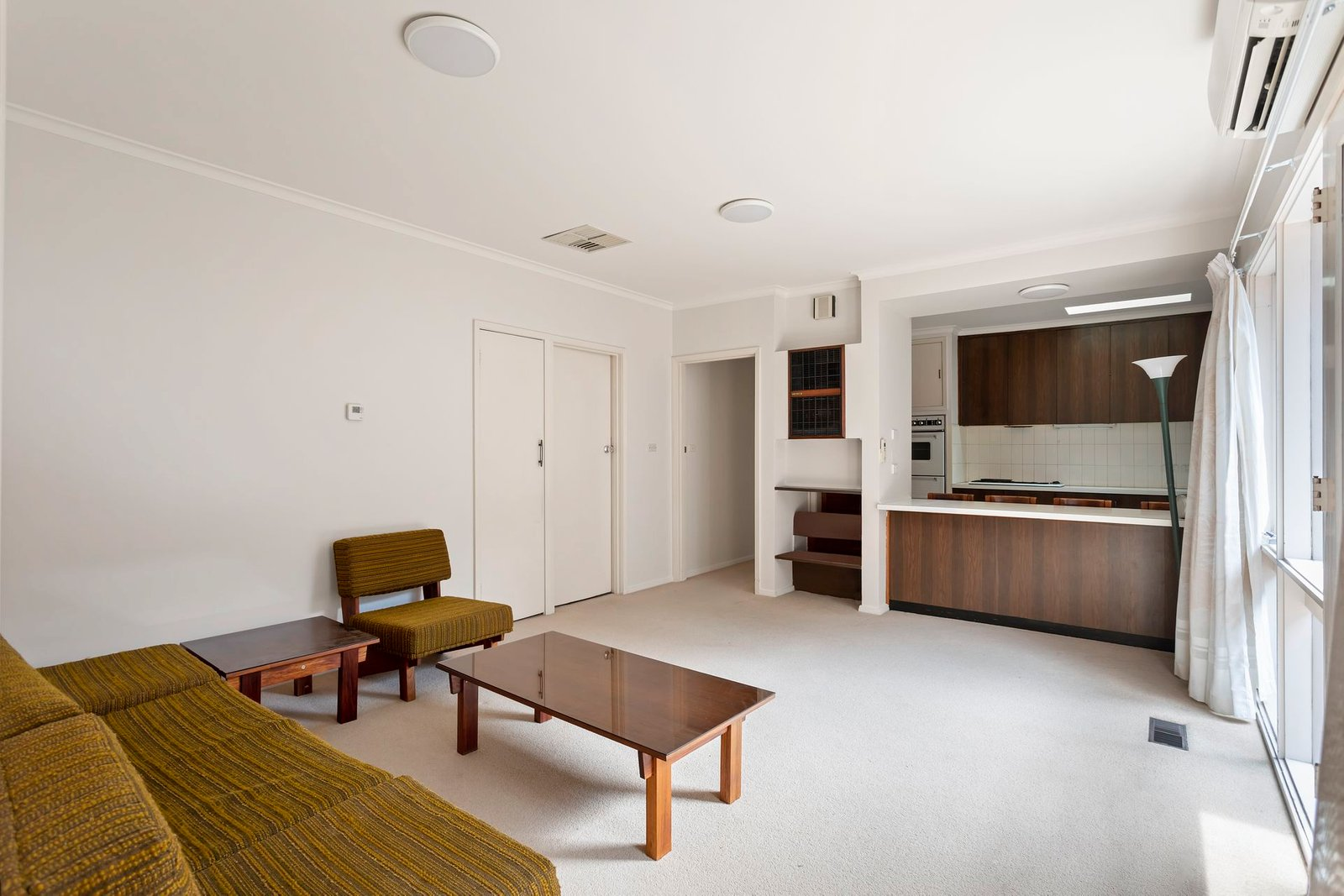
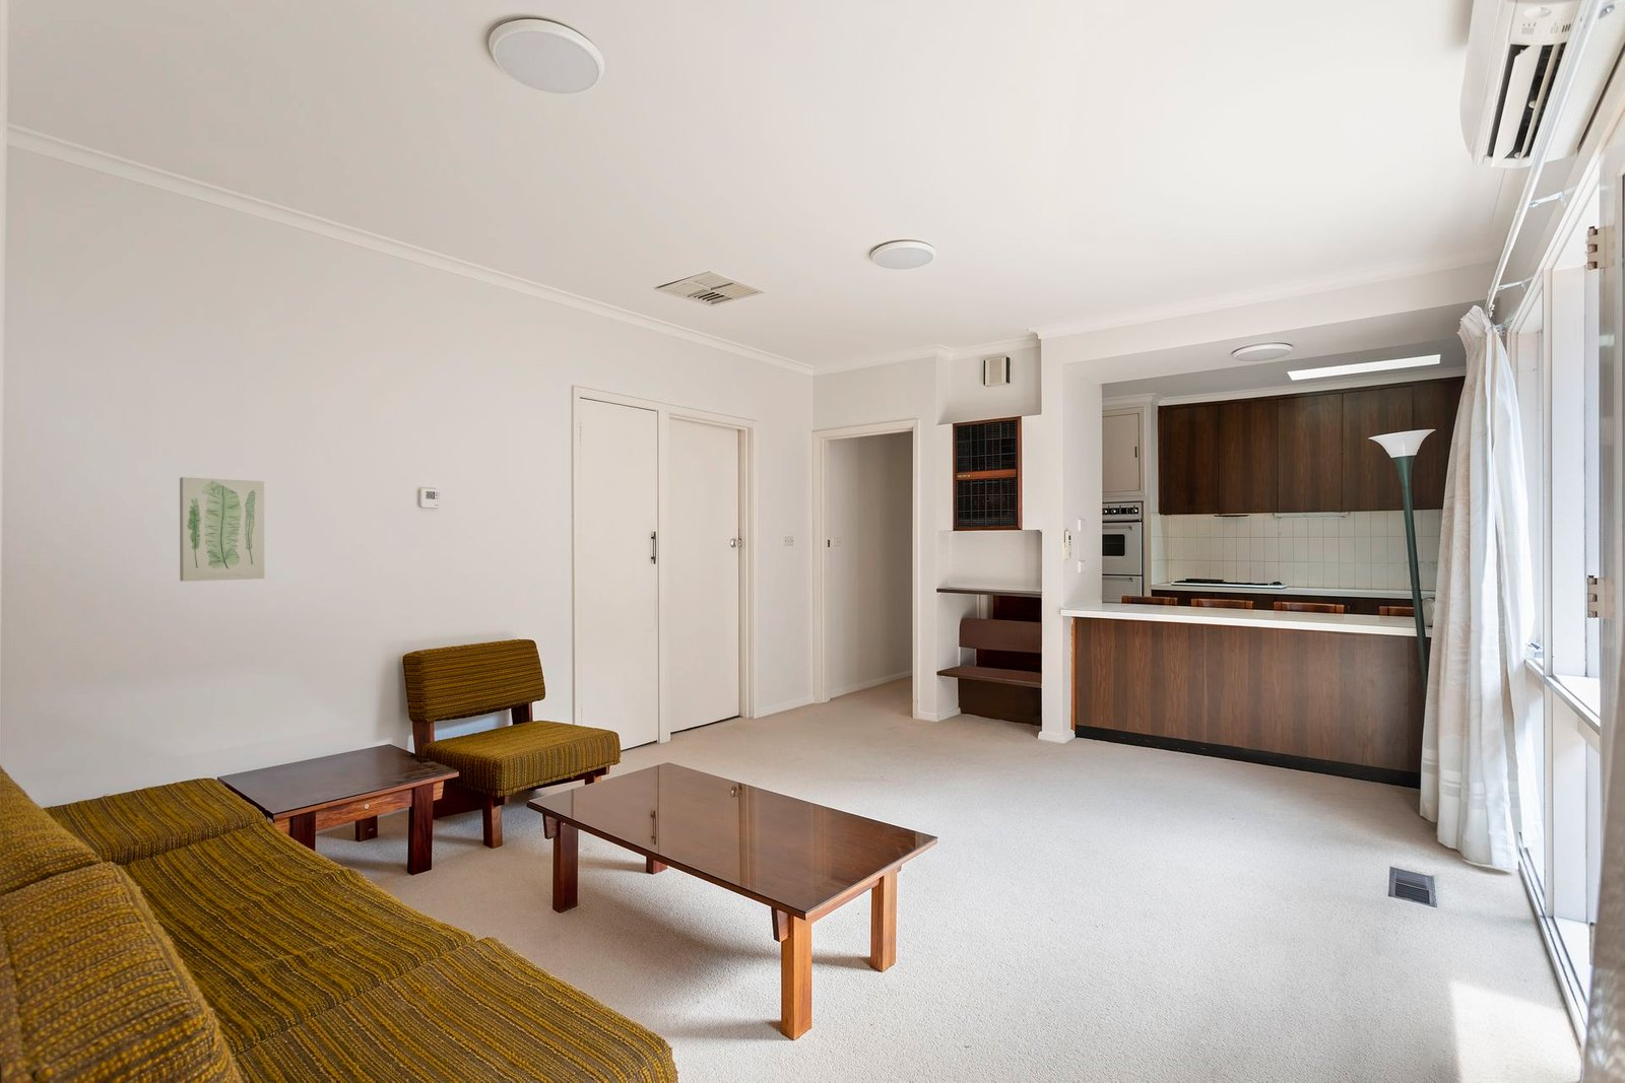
+ wall art (222, 529)
